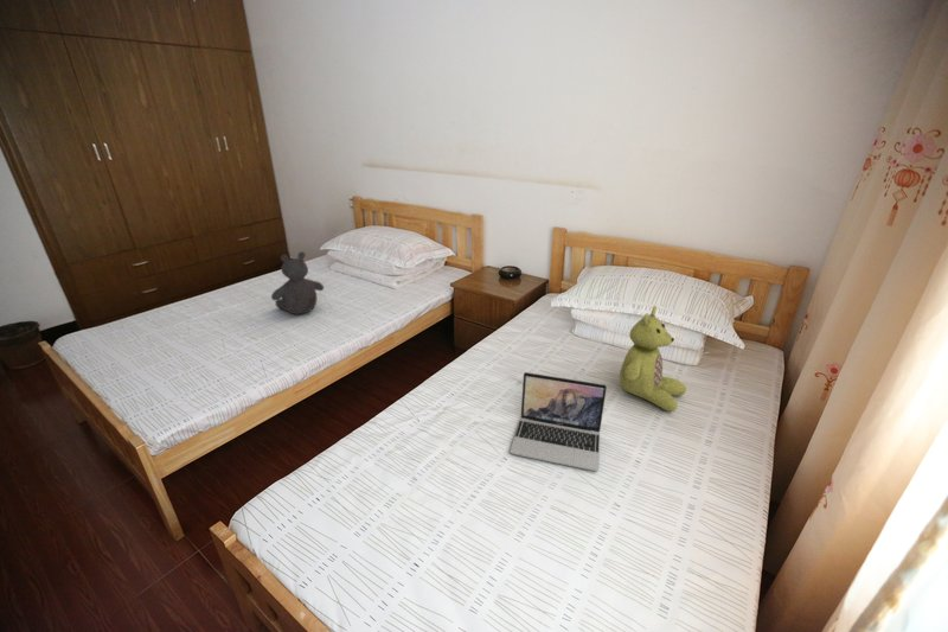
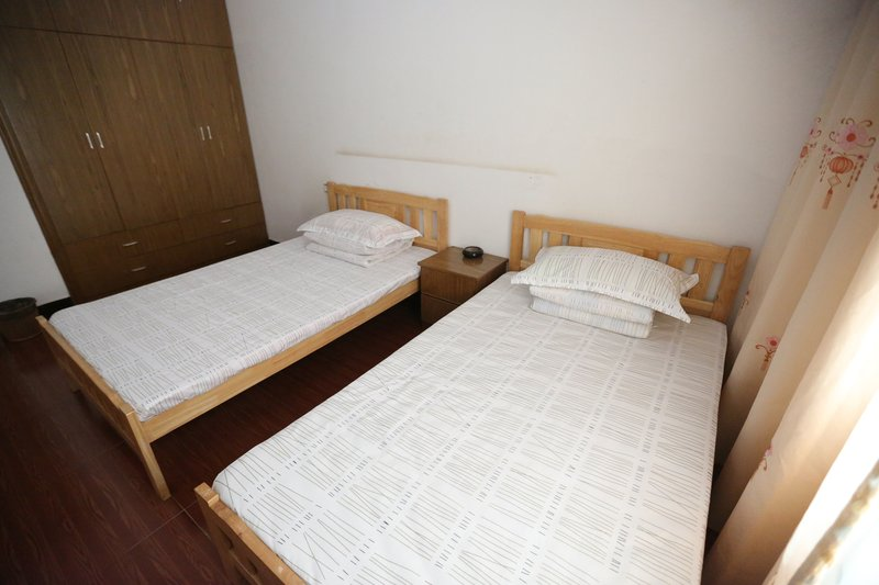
- teddy bear (293, 281)
- laptop (558, 419)
- stuffed bear (656, 355)
